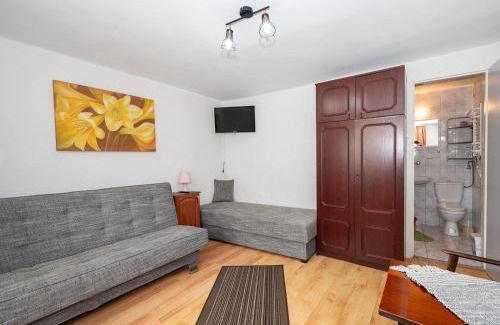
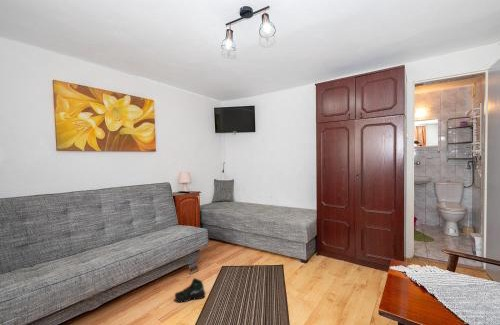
+ sneaker (190, 288)
